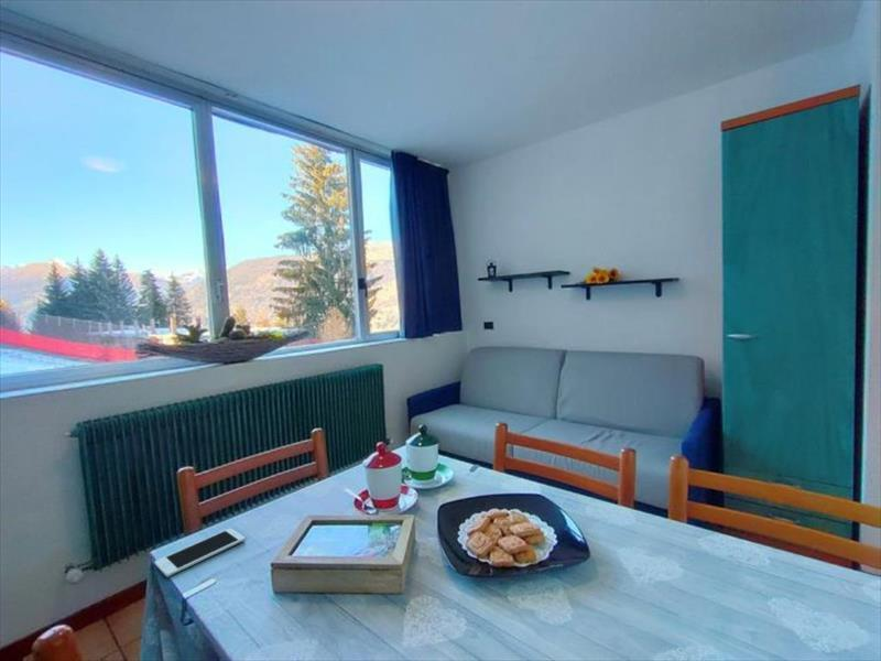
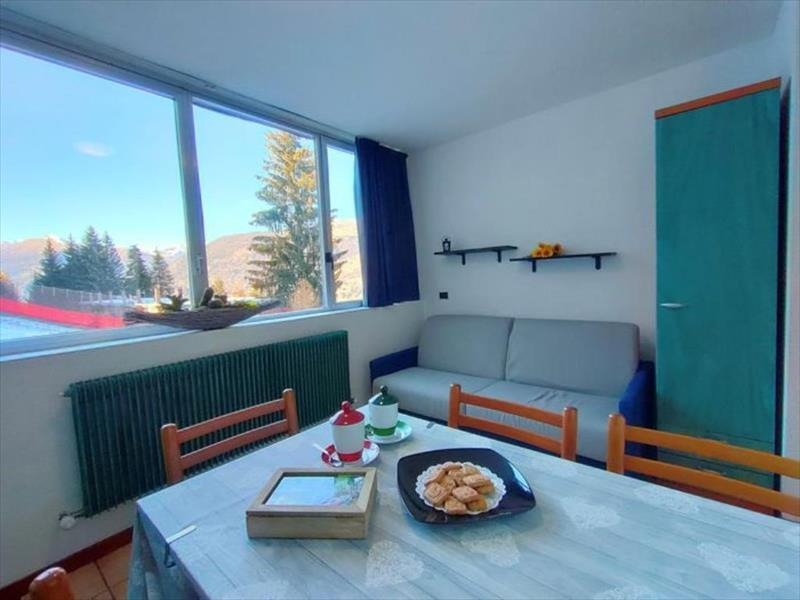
- cell phone (202, 550)
